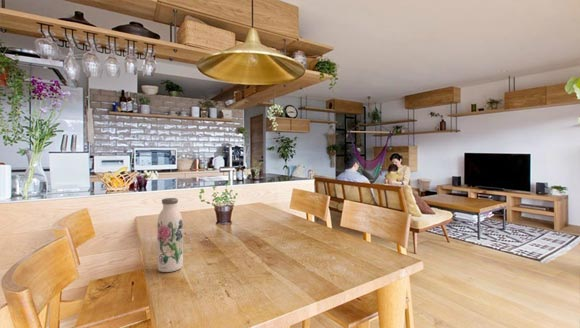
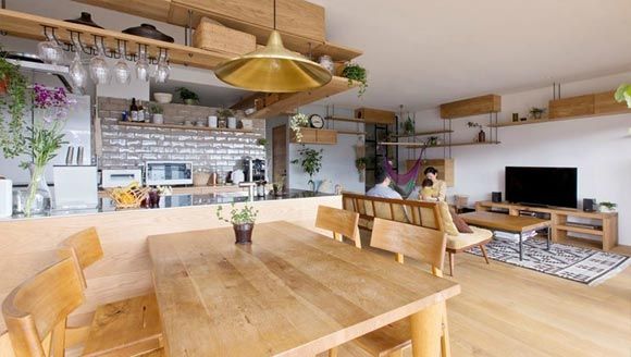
- water bottle (170, 233)
